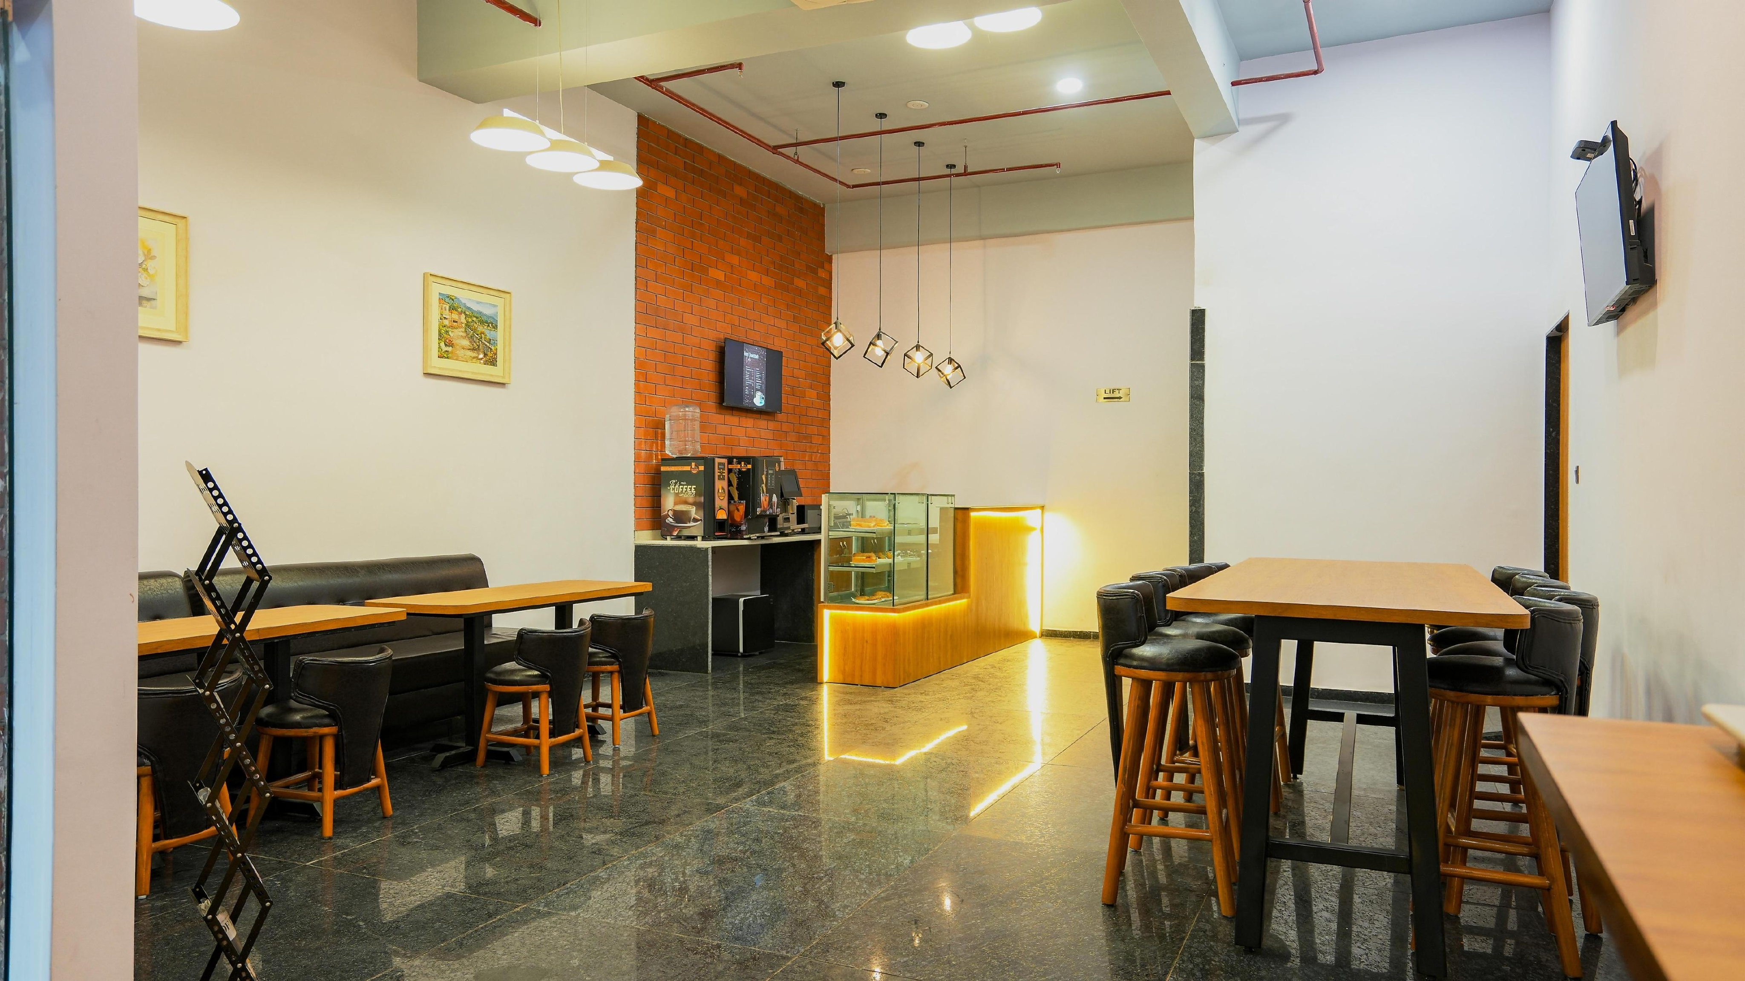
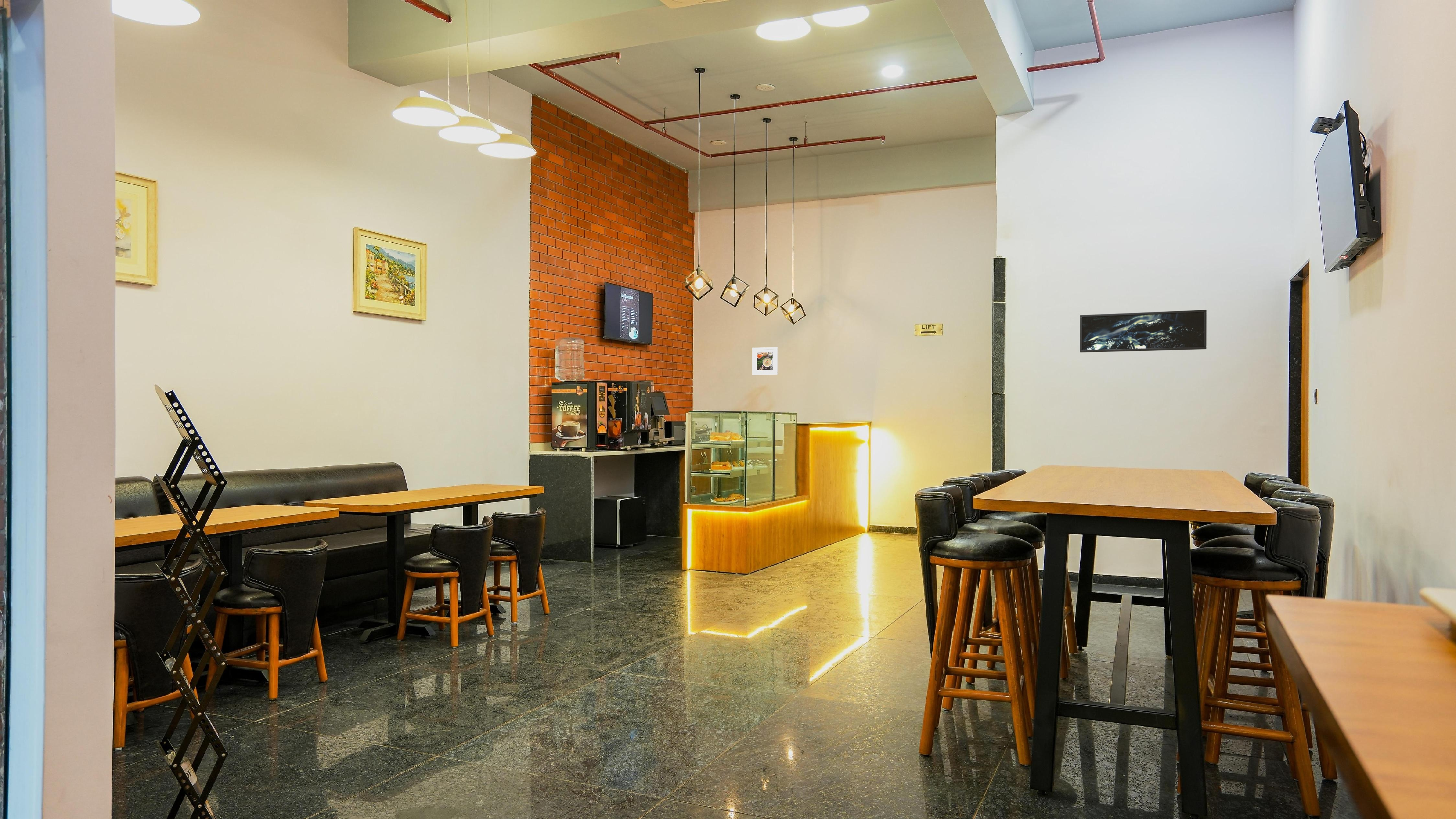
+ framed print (765, 361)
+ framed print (1141, 332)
